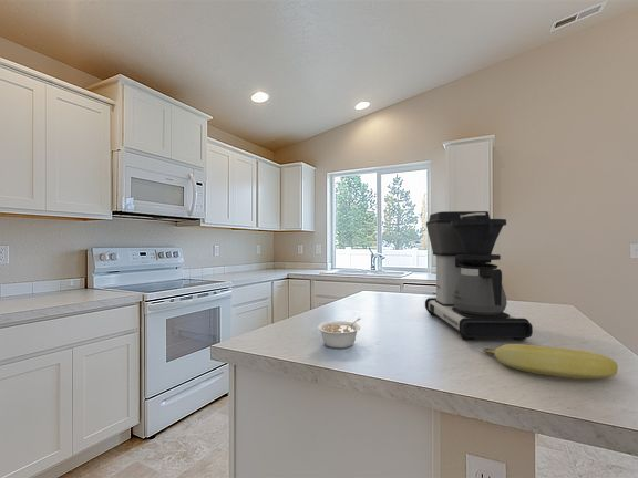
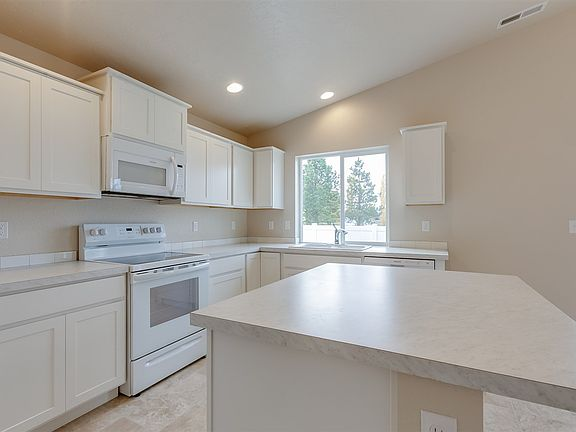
- coffee maker (469, 268)
- banana (547, 353)
- legume (339, 332)
